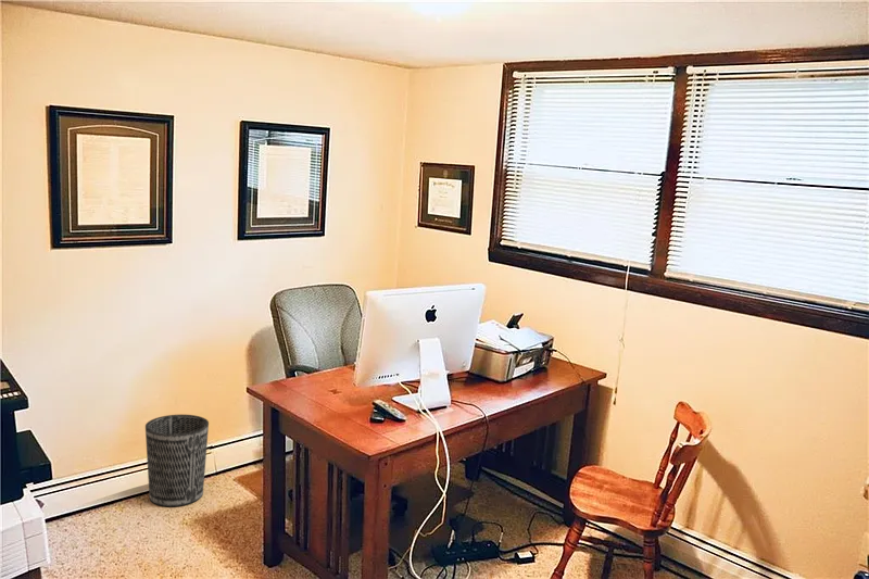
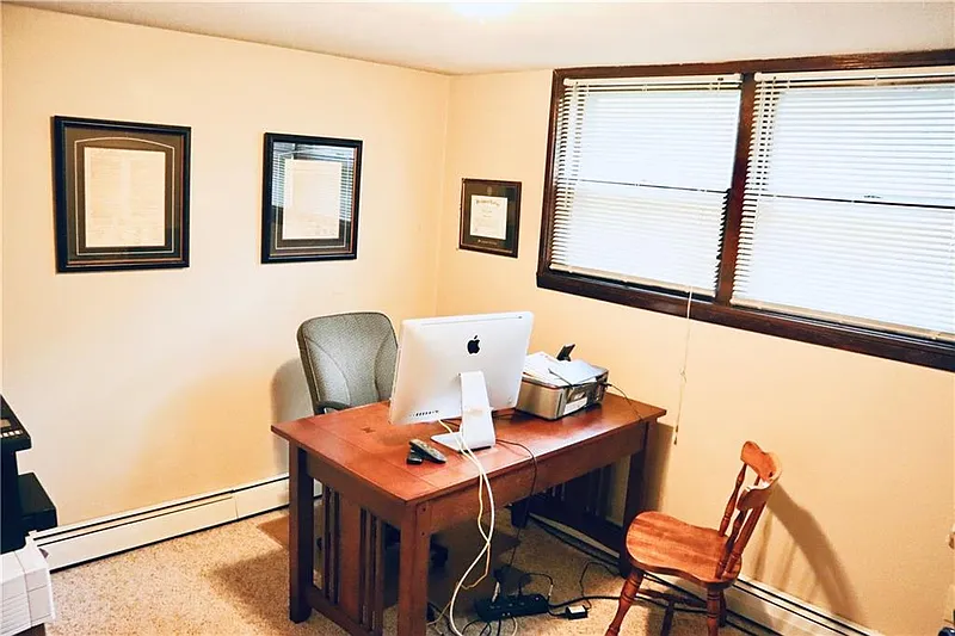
- wastebasket (176, 460)
